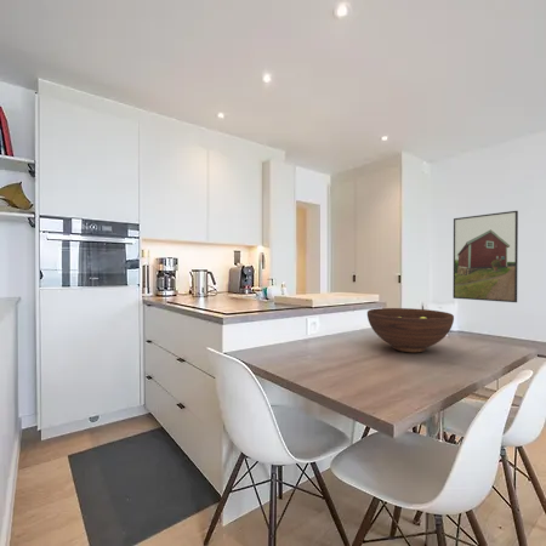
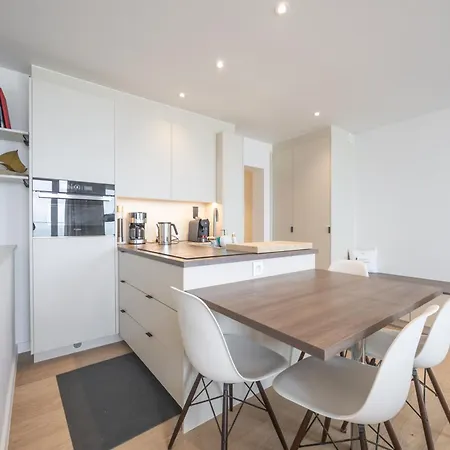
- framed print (483, 257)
- fruit bowl (408, 330)
